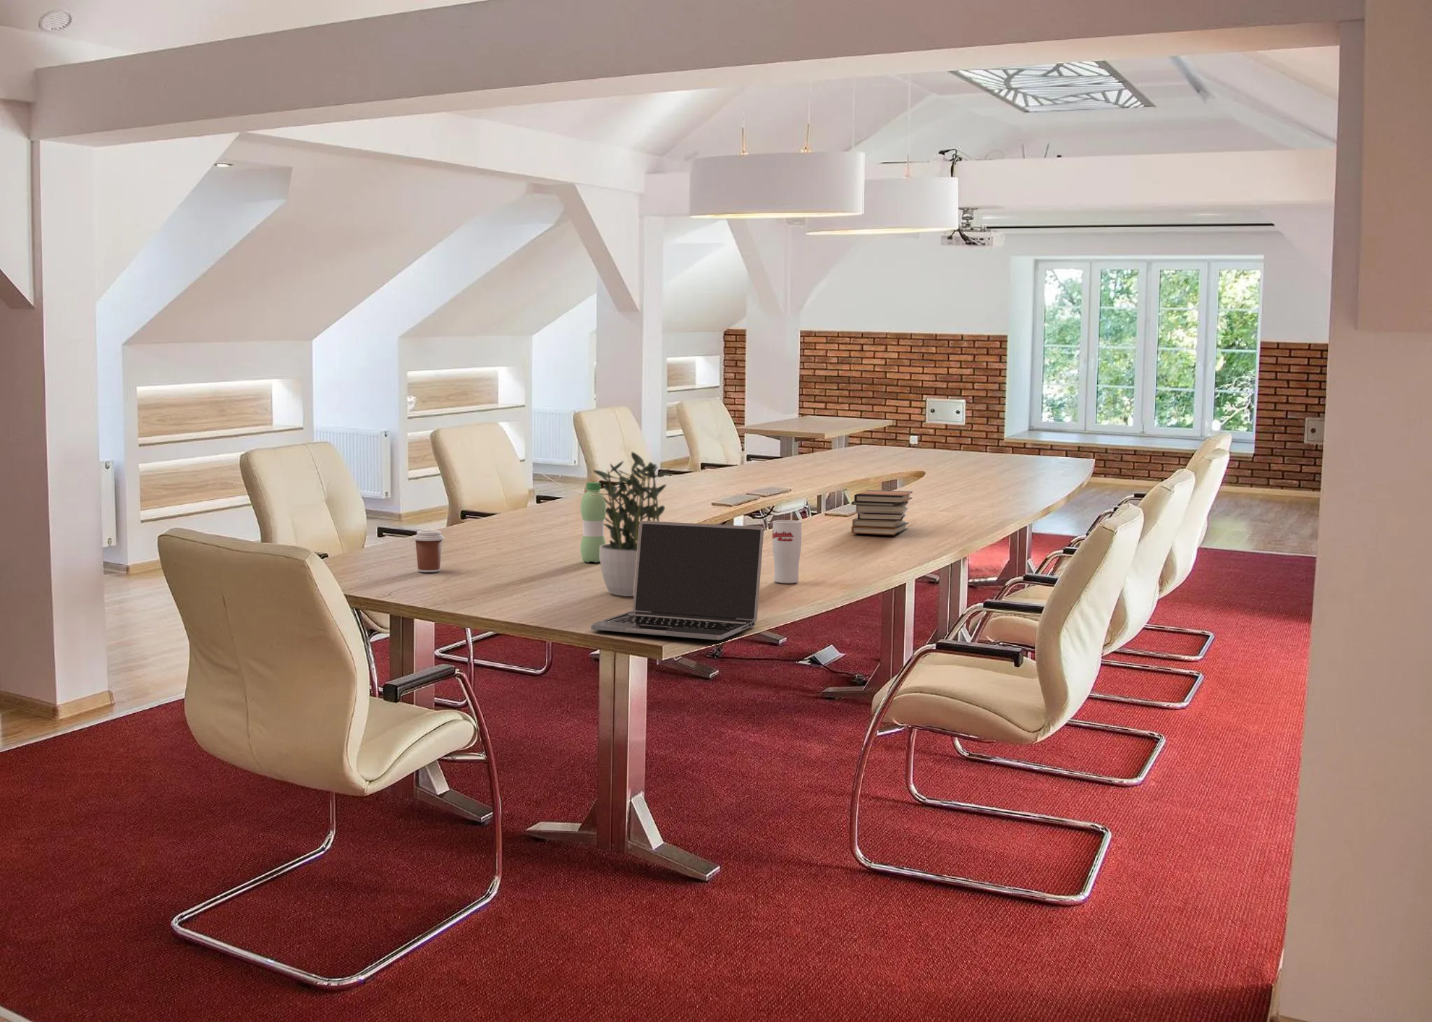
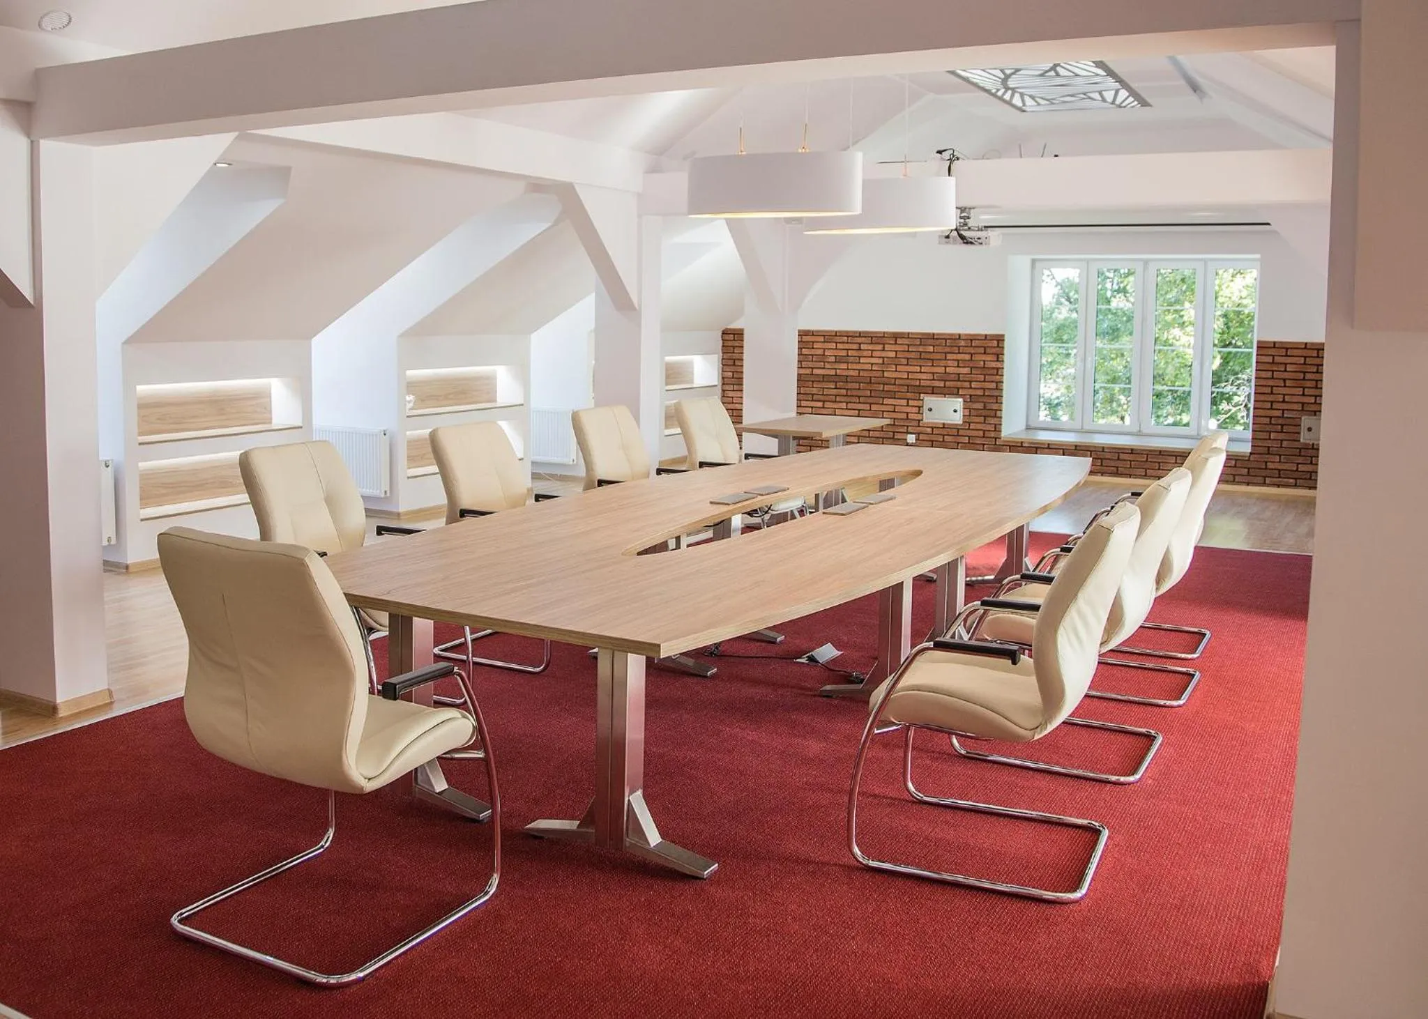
- coffee cup (429, 551)
- water bottle (593, 522)
- cup (786, 552)
- laptop (678, 577)
- potted plant (630, 521)
- book stack (882, 512)
